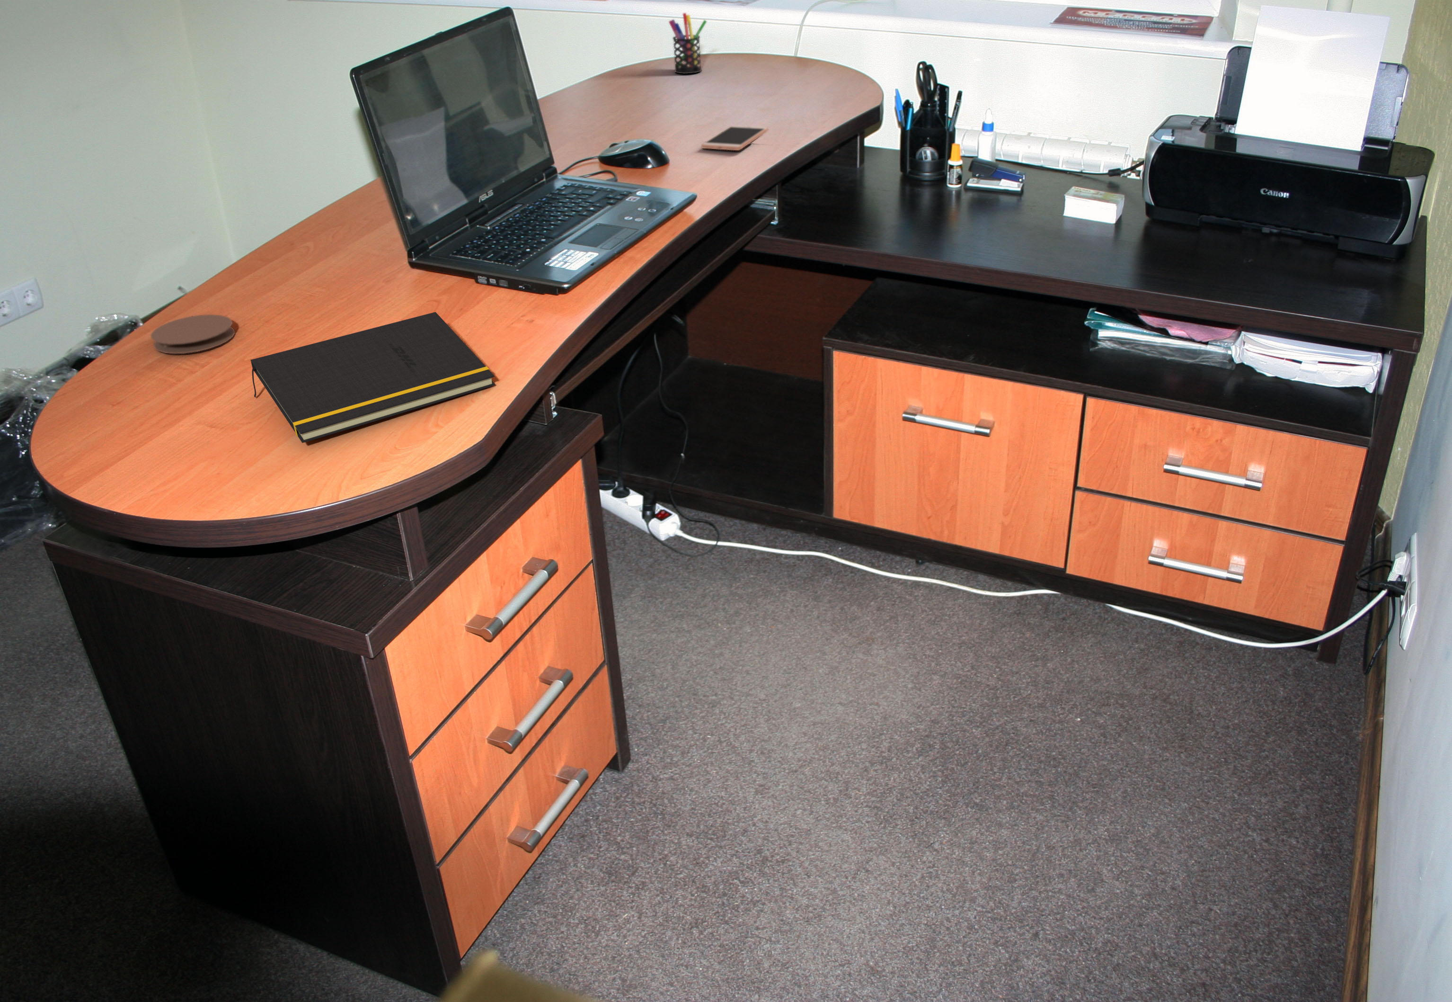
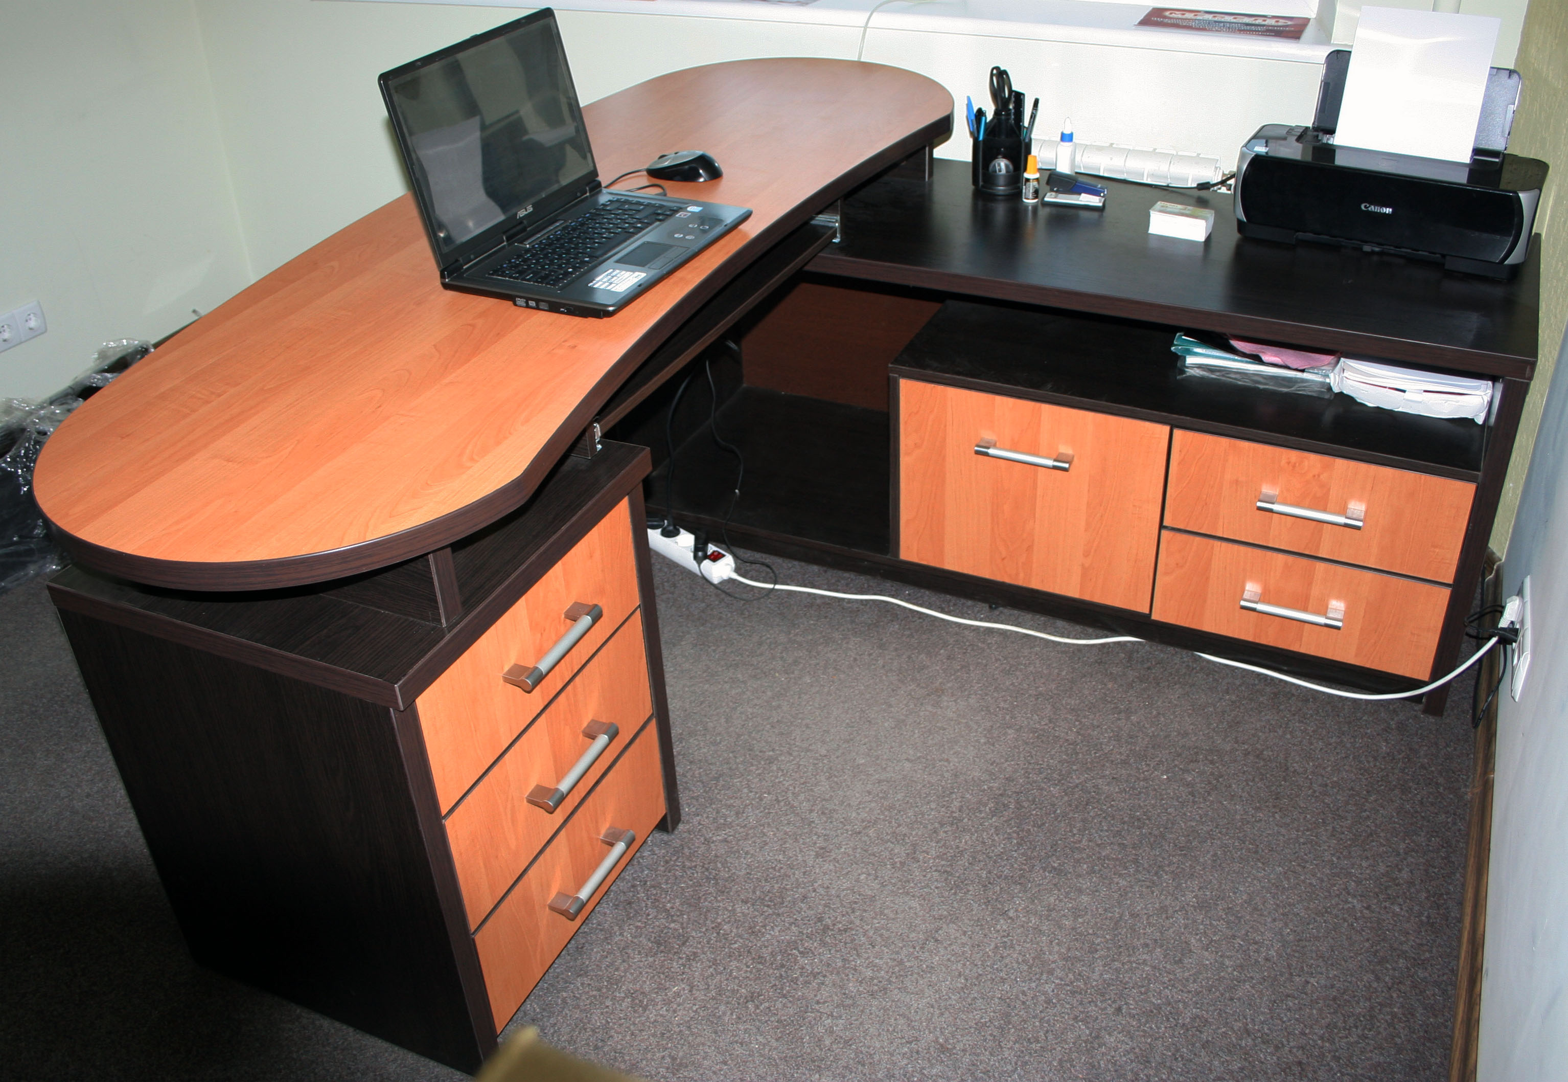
- smartphone (736, 137)
- coaster (193, 333)
- pen holder (690, 41)
- notepad (373, 372)
